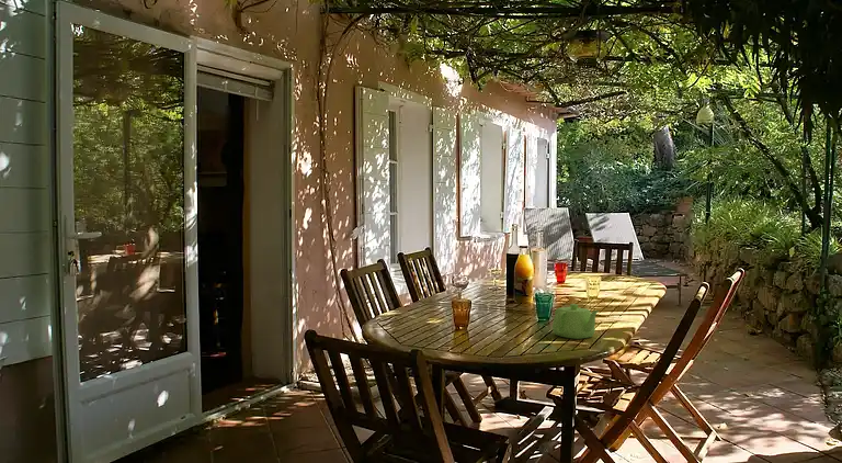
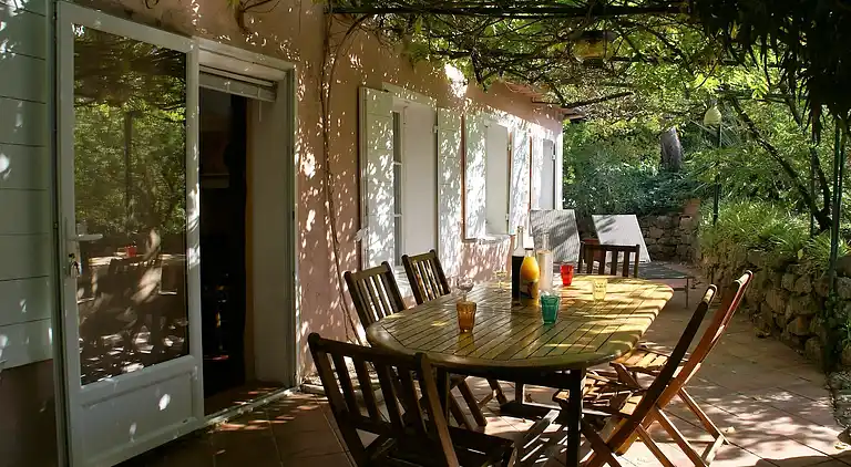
- teapot (576, 319)
